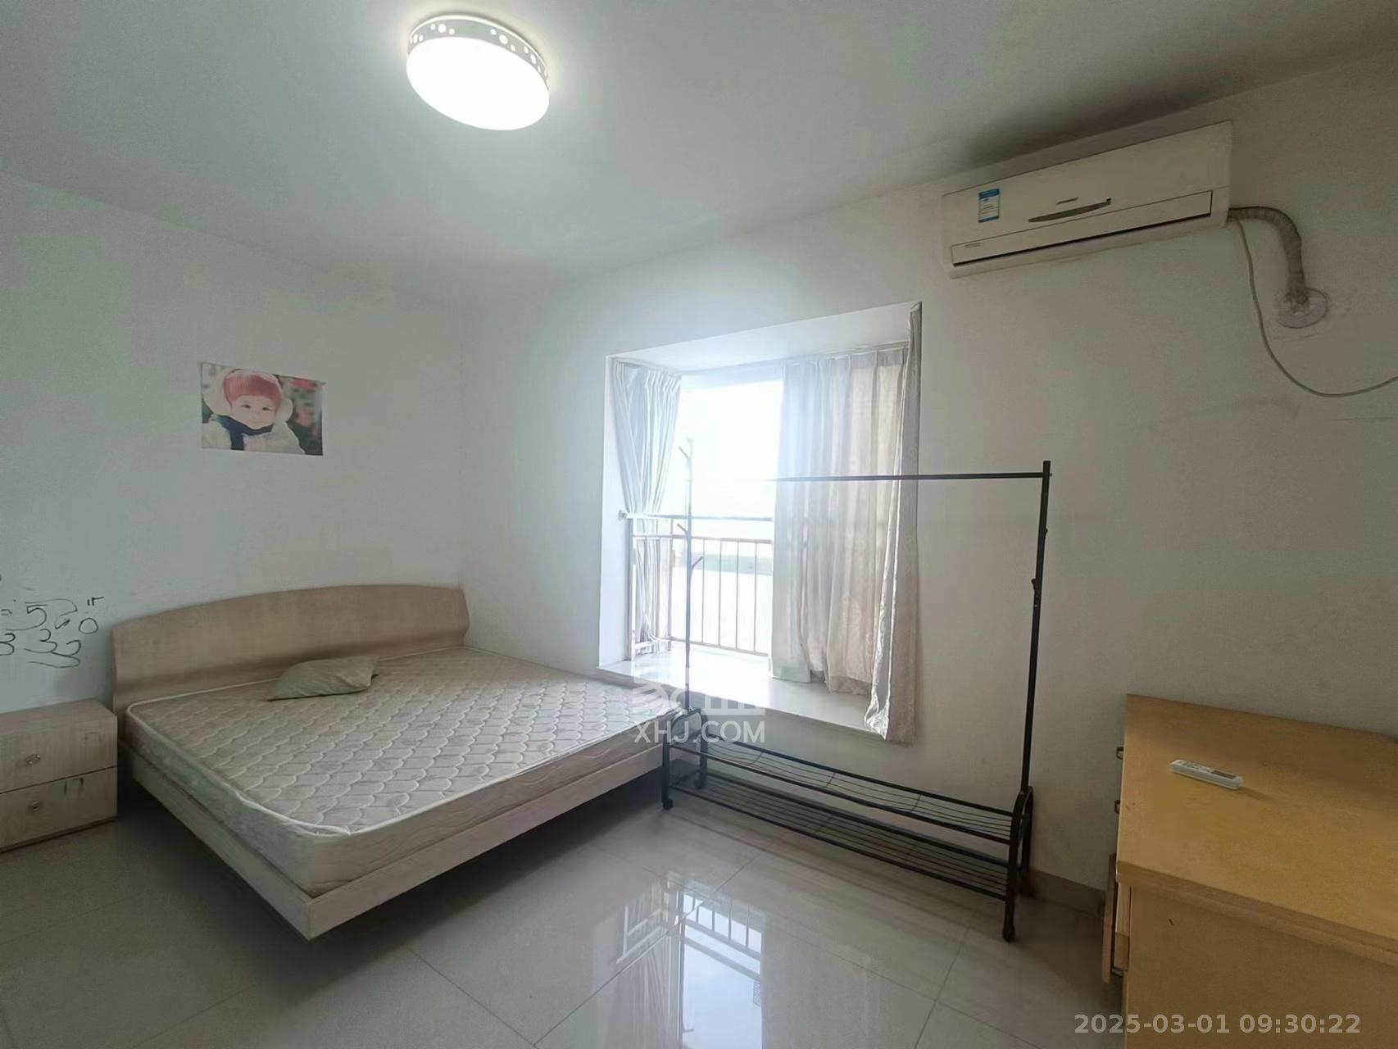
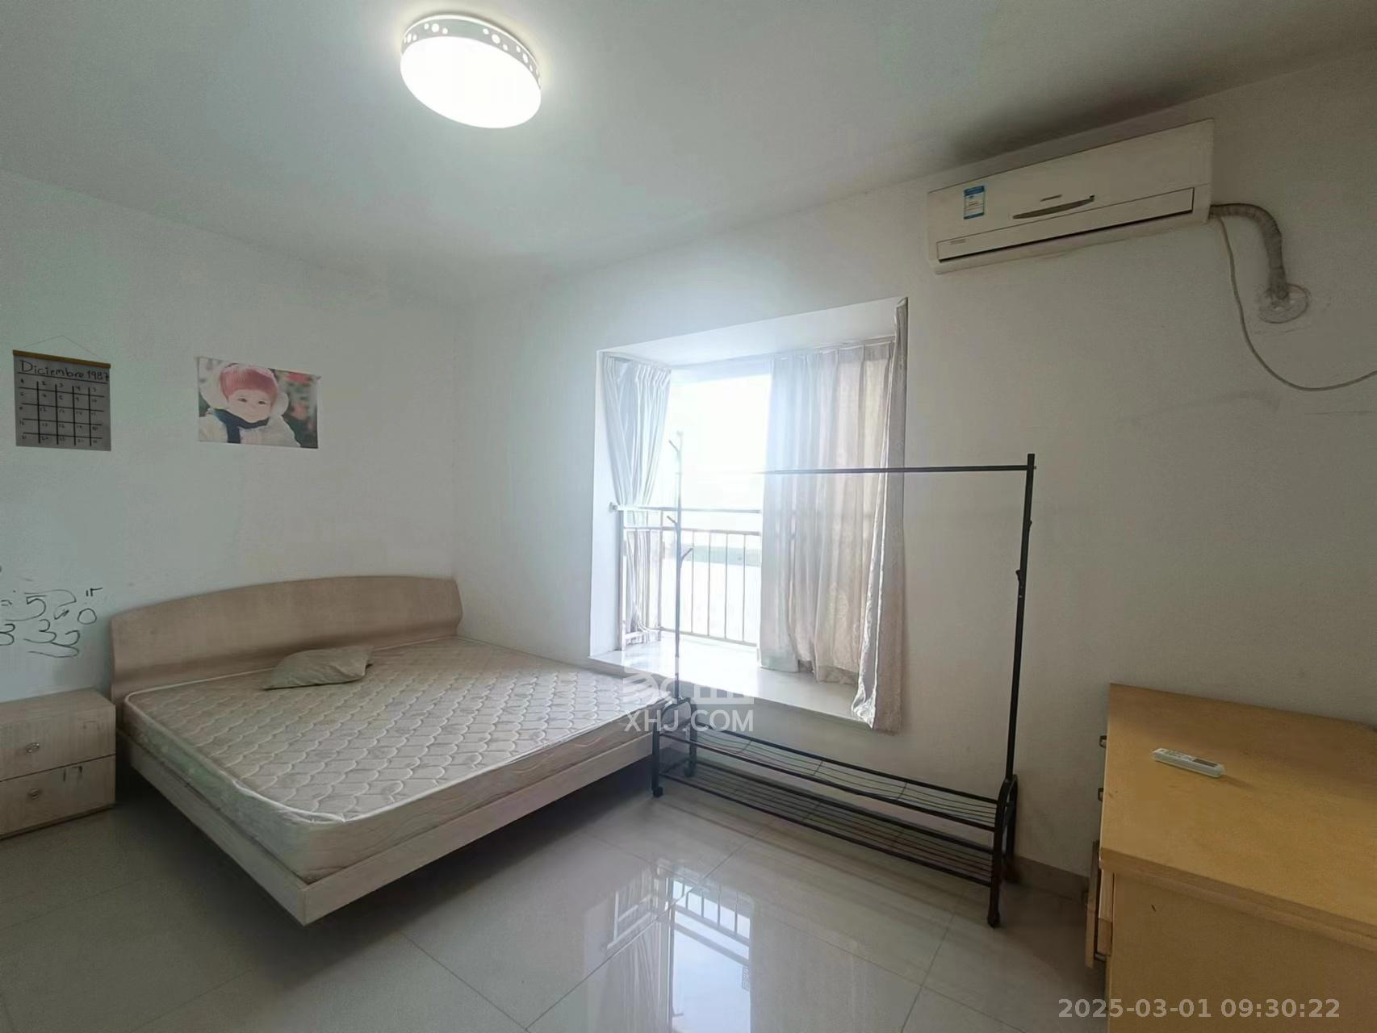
+ calendar (65, 392)
